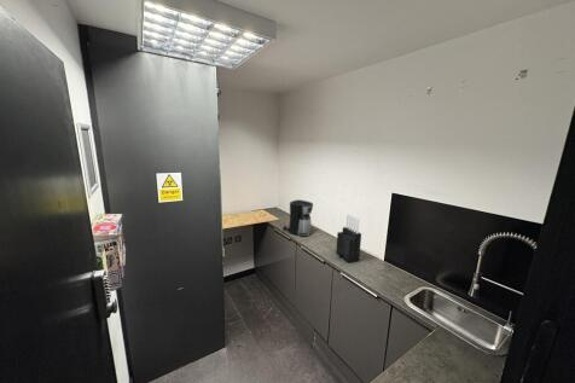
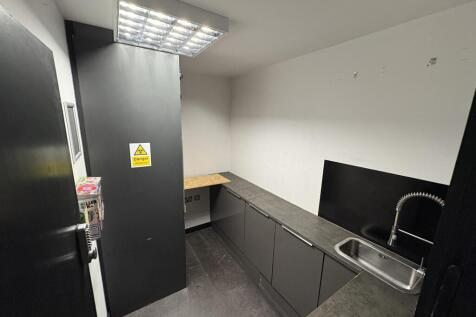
- coffee maker (298, 215)
- knife block (347, 237)
